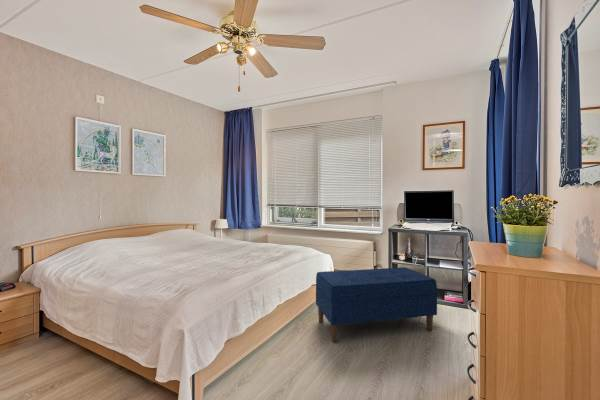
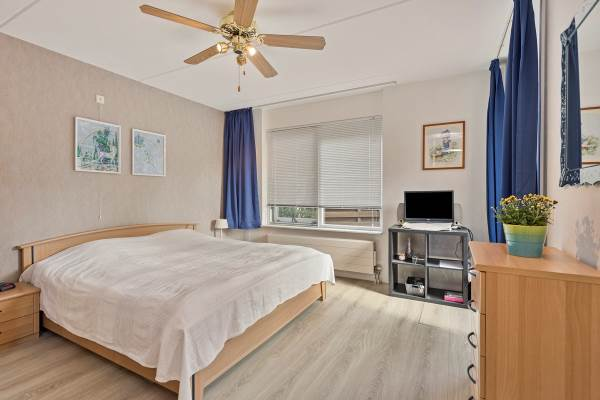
- bench (373, 300)
